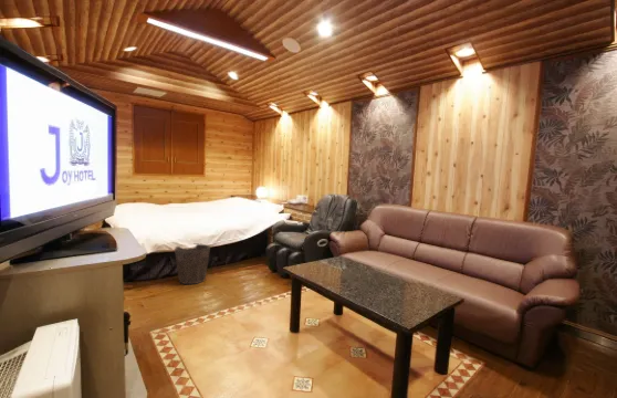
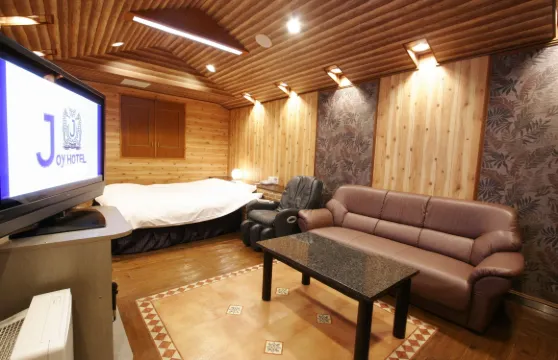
- waste bin (192, 263)
